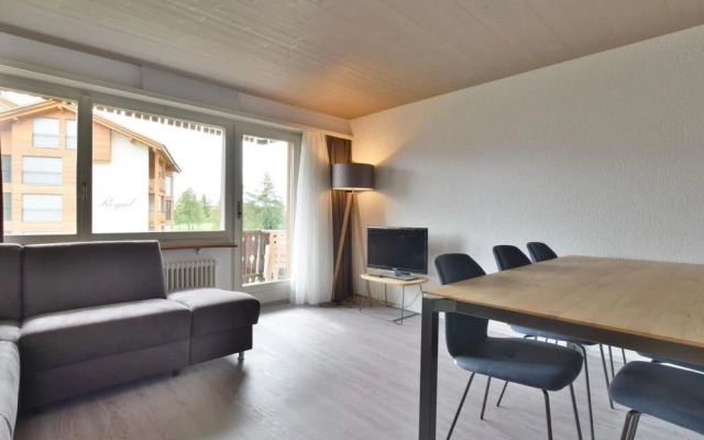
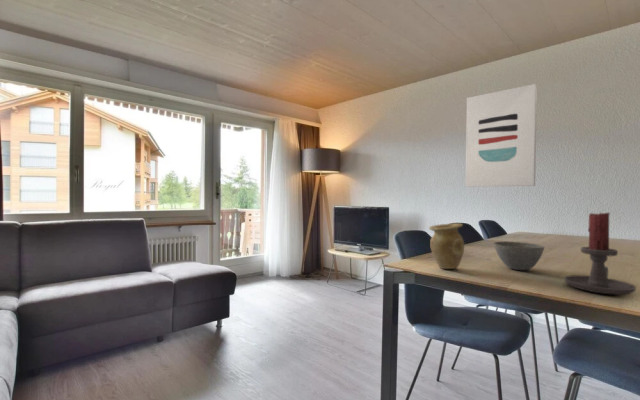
+ bowl (517, 256)
+ vase (445, 245)
+ wall art (498, 138)
+ candle holder (600, 249)
